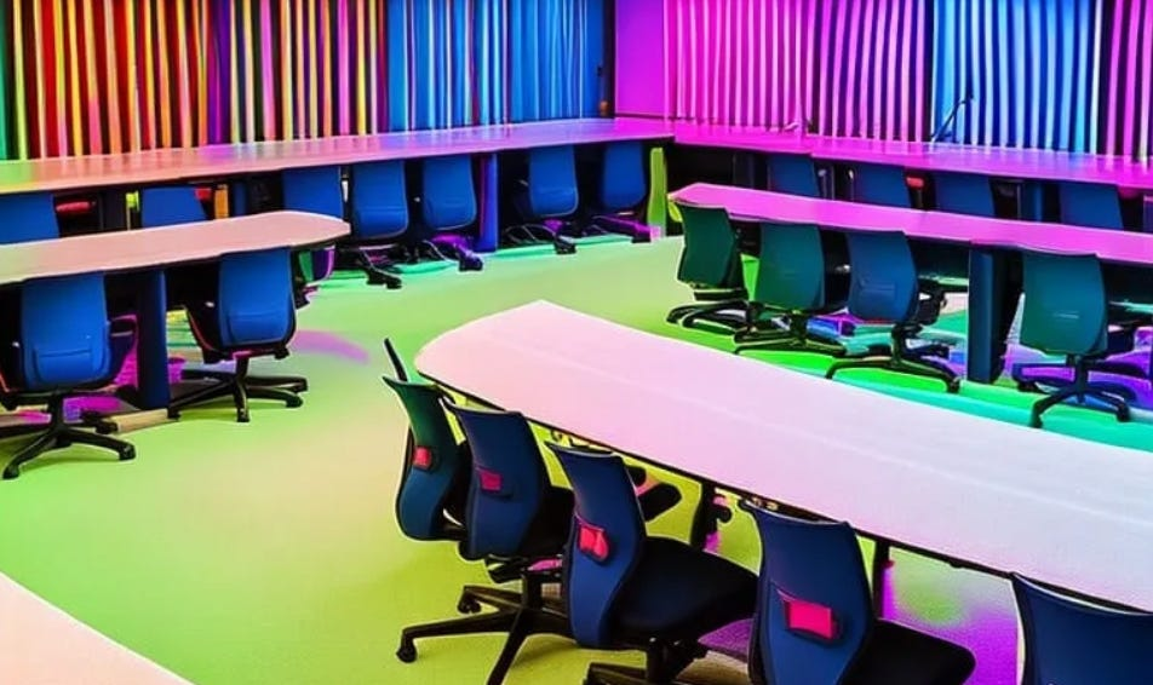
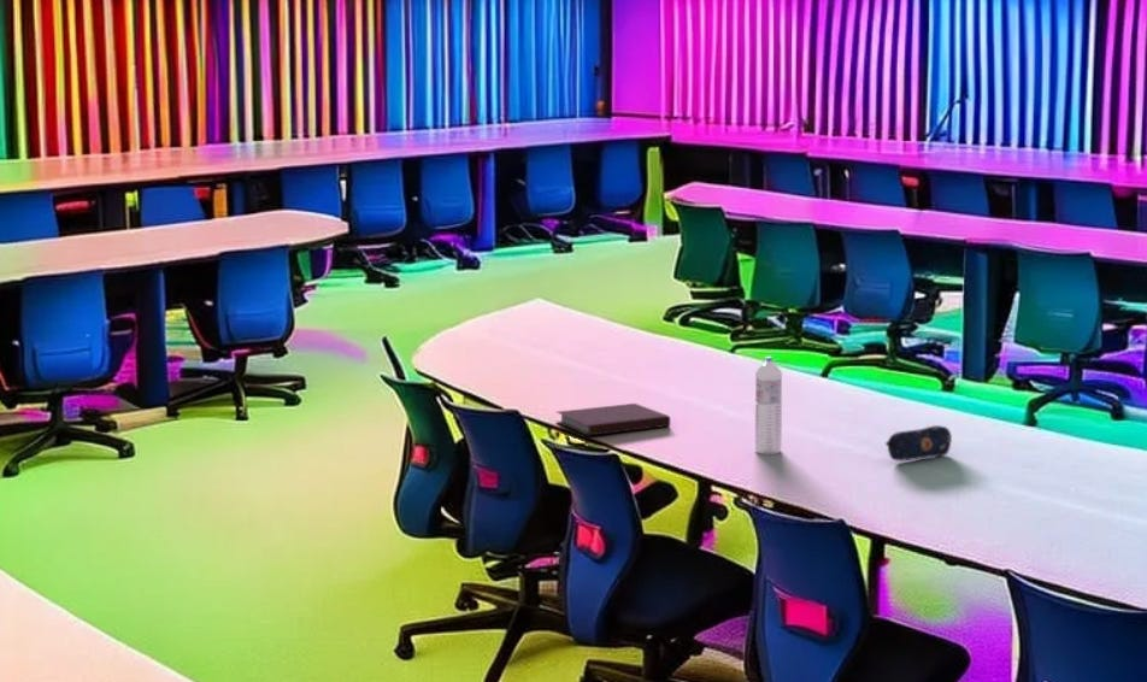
+ water bottle (767, 405)
+ pencil case (919, 443)
+ notebook (612, 419)
